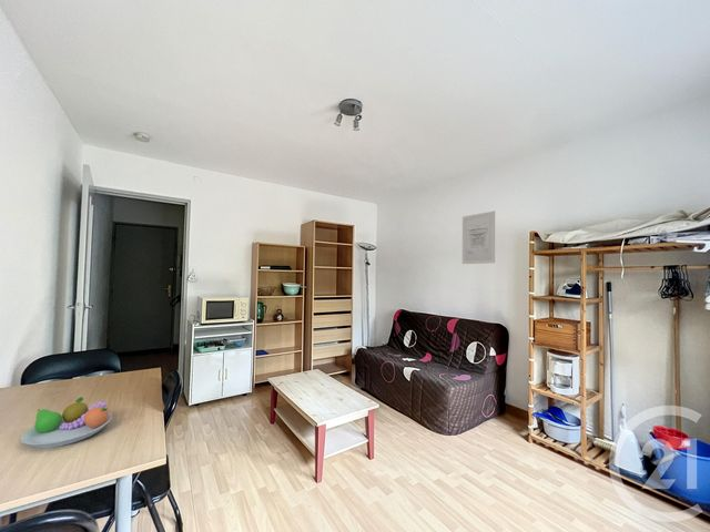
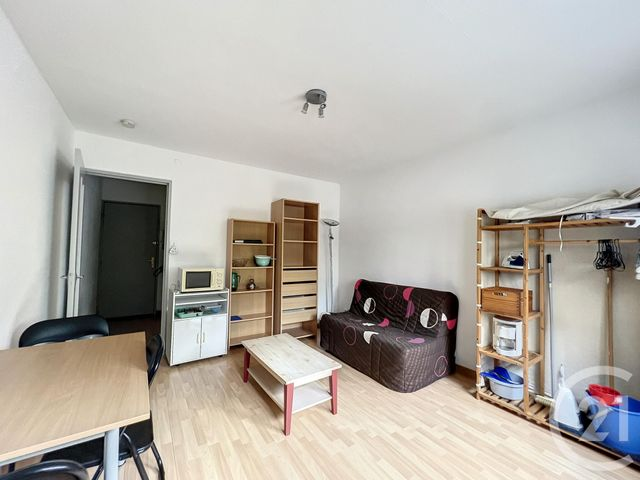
- fruit bowl (69, 418)
- wall art (477, 238)
